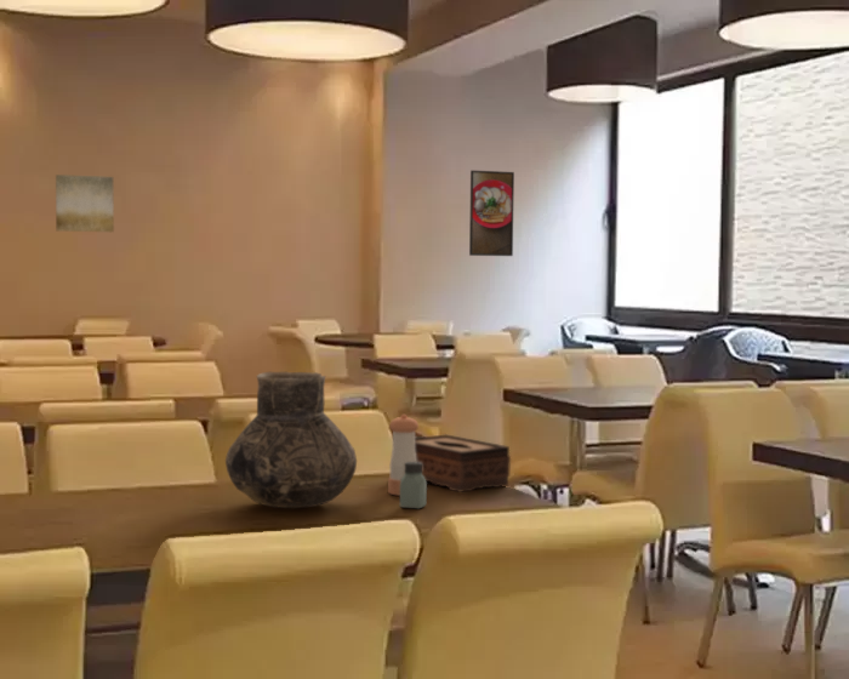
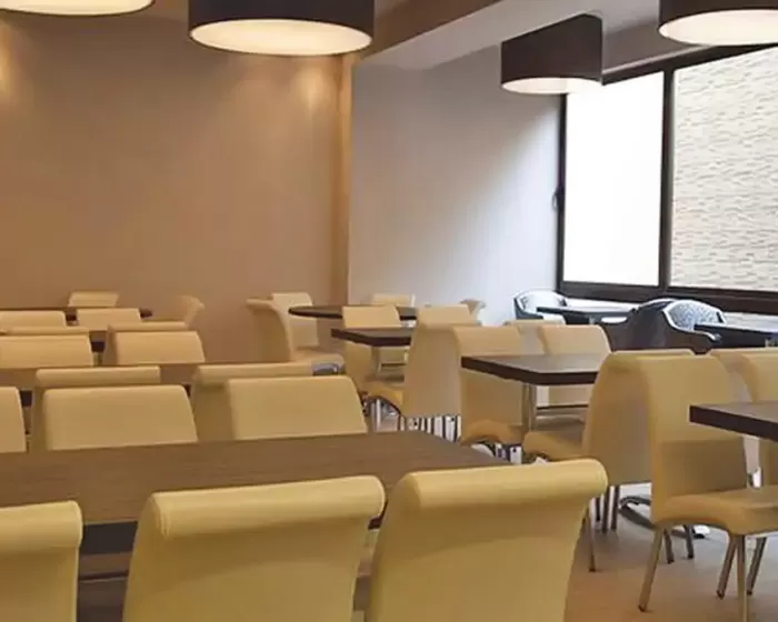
- wall art (84, 204)
- tissue box (452, 462)
- pepper shaker (403, 453)
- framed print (491, 213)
- saltshaker (412, 484)
- vase (291, 439)
